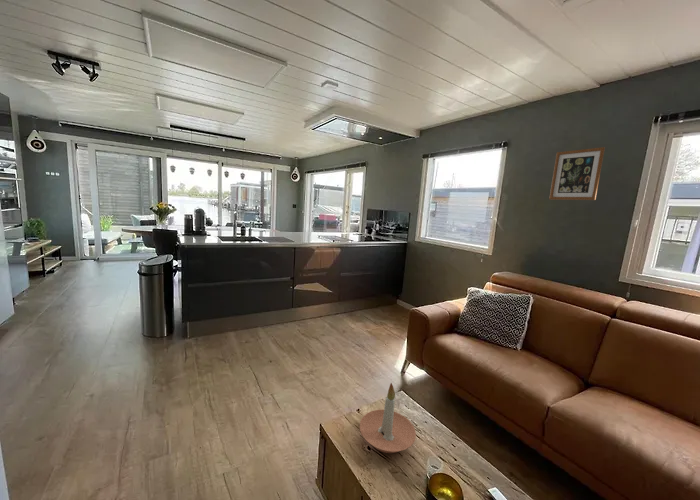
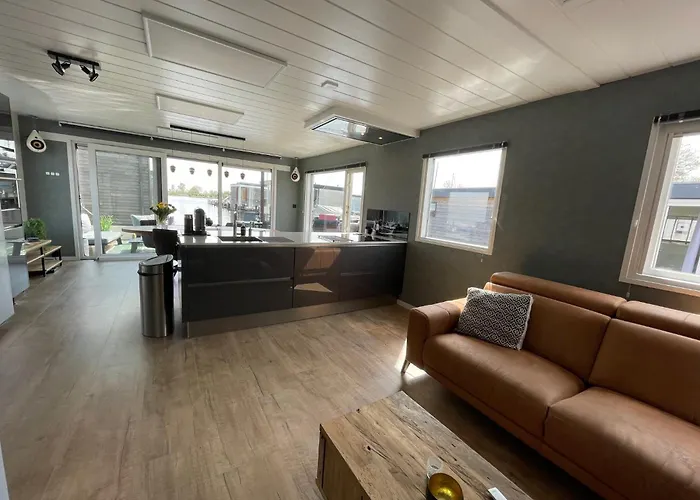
- wall art (575, 175)
- candle holder (389, 410)
